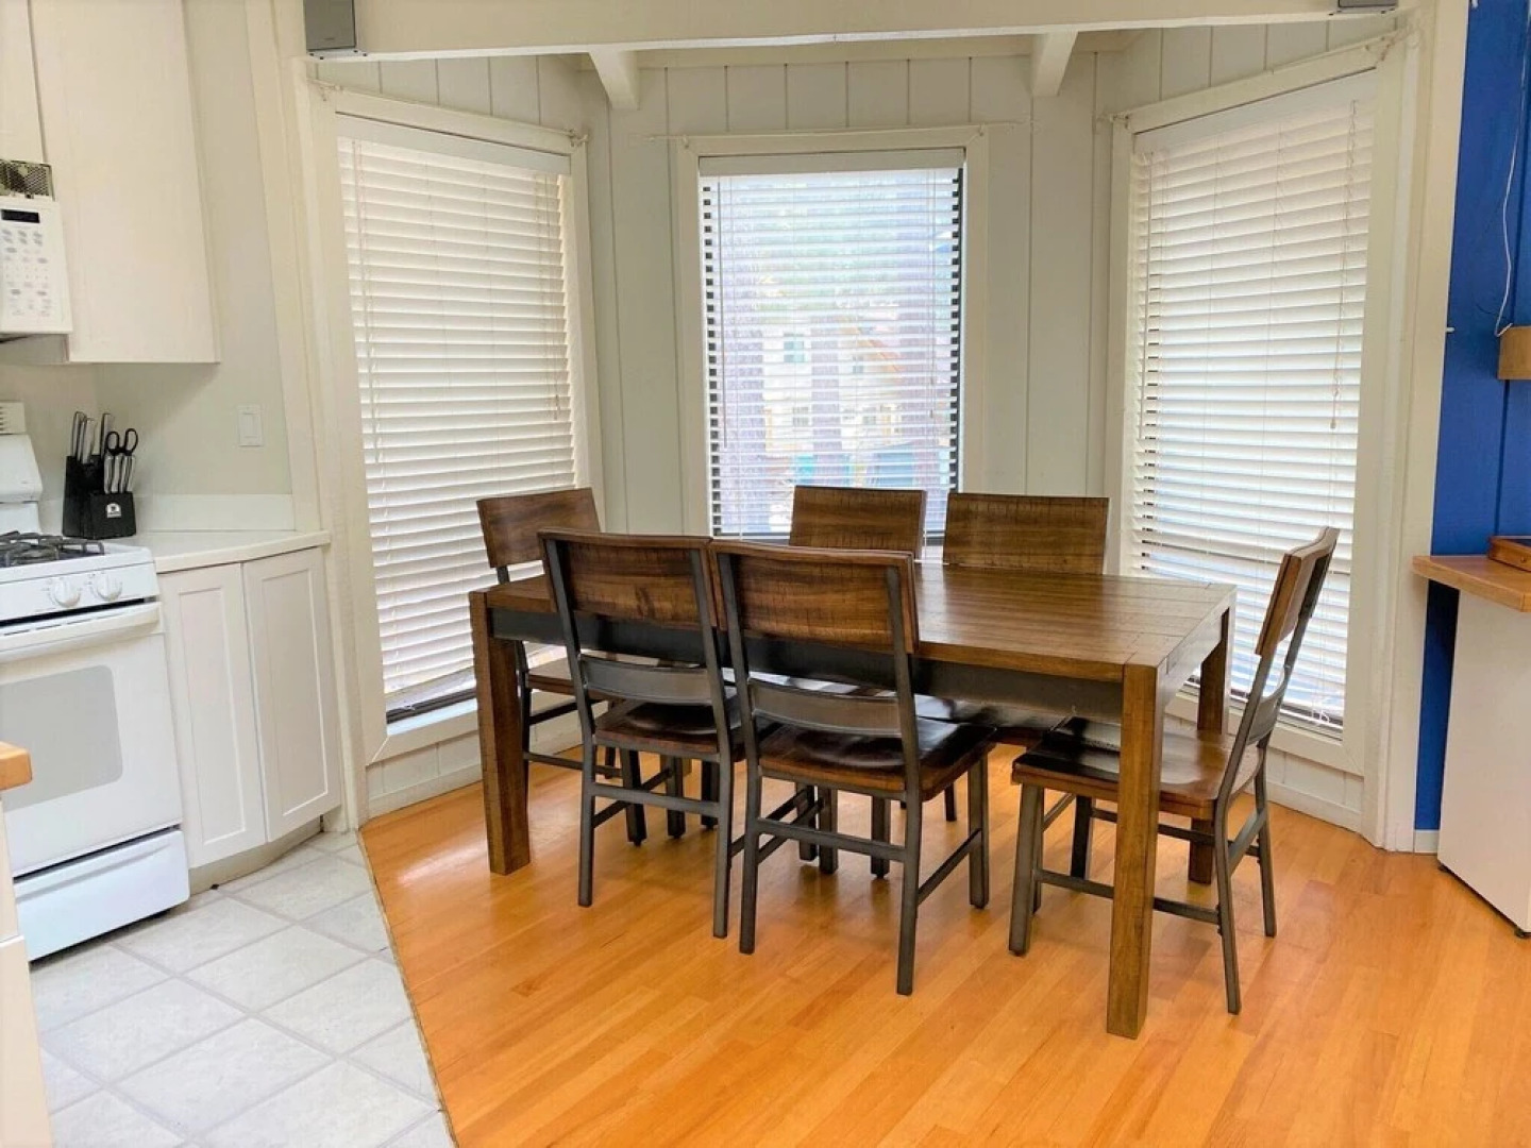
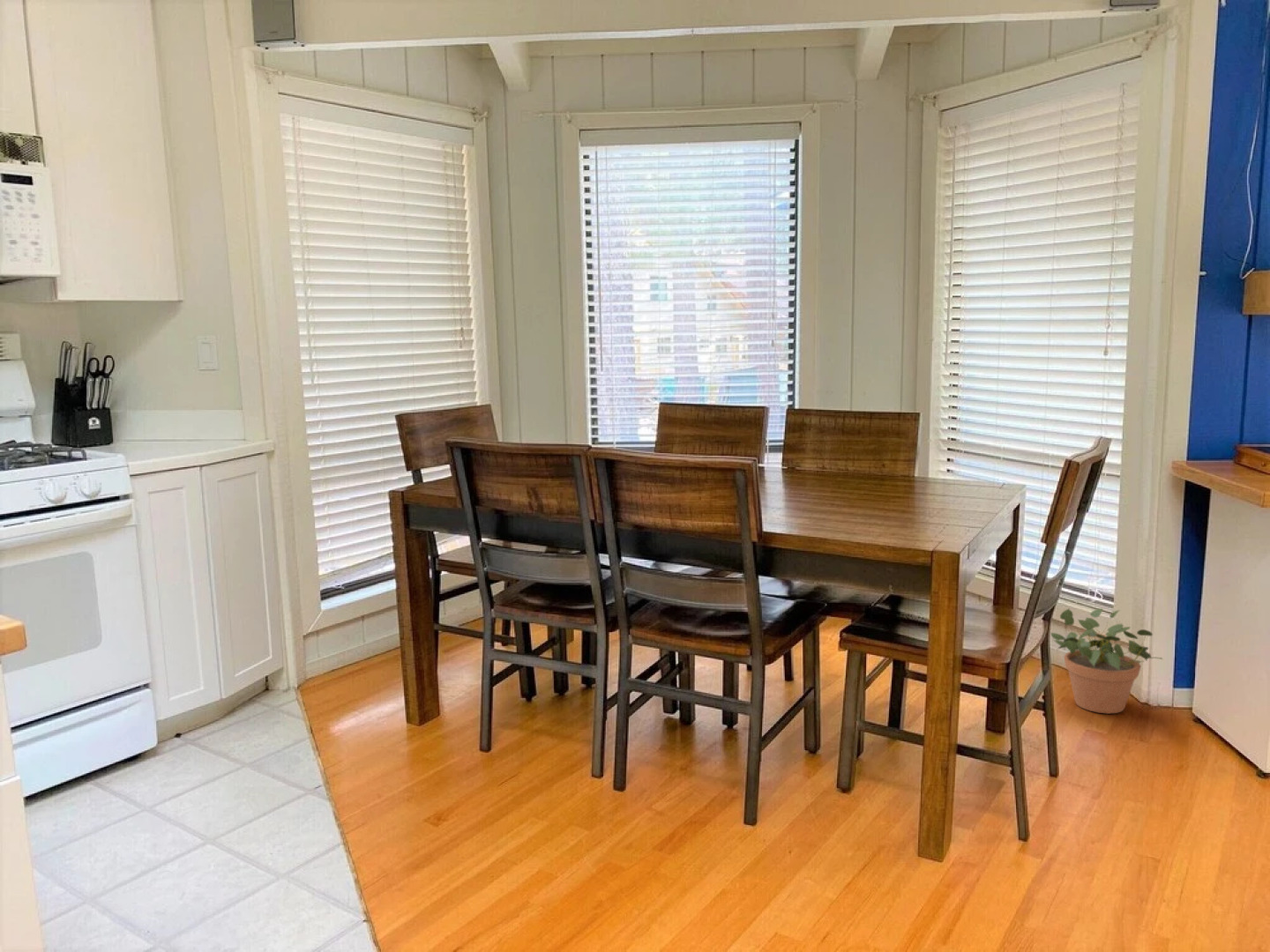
+ potted plant (1109, 663)
